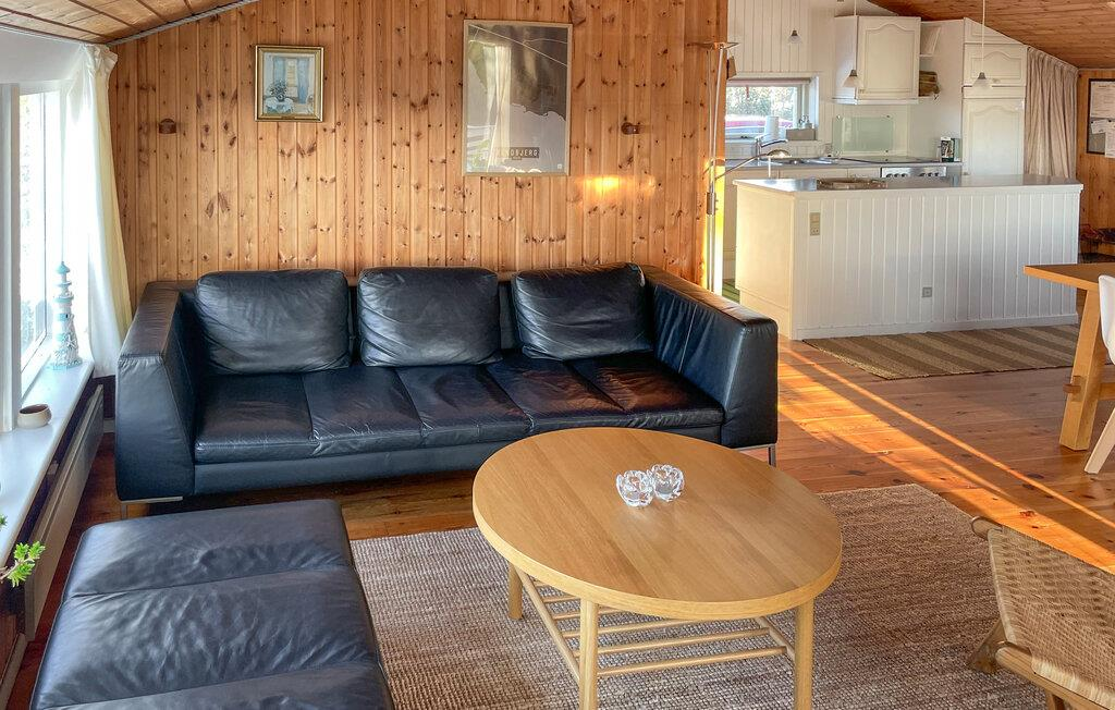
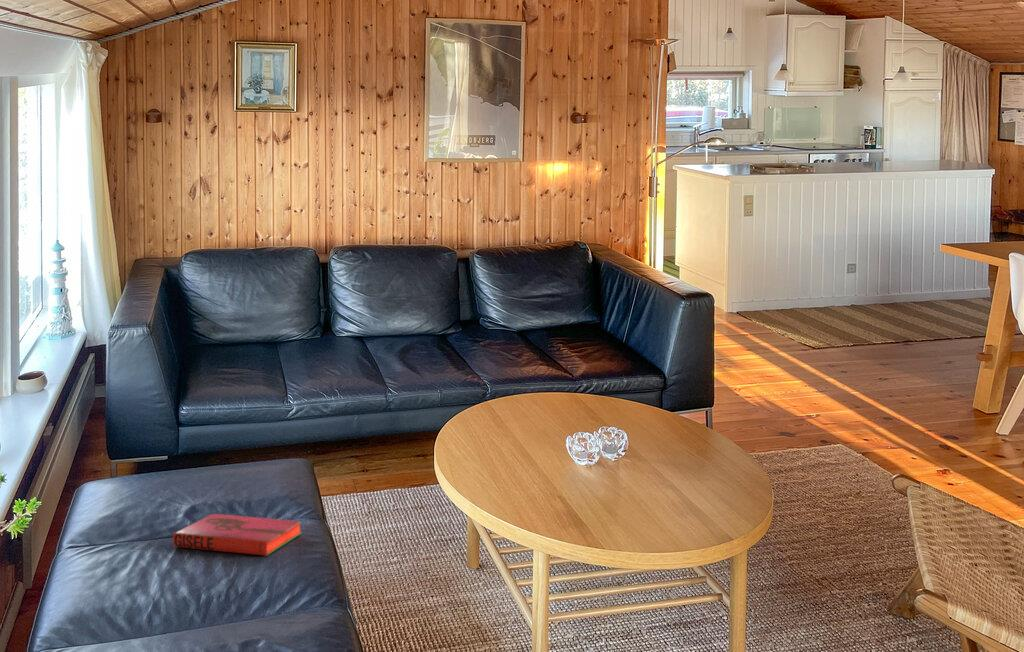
+ hardback book (238, 533)
